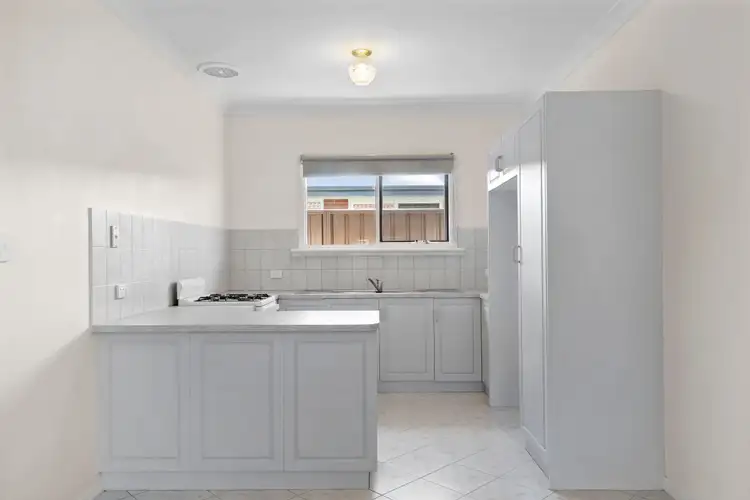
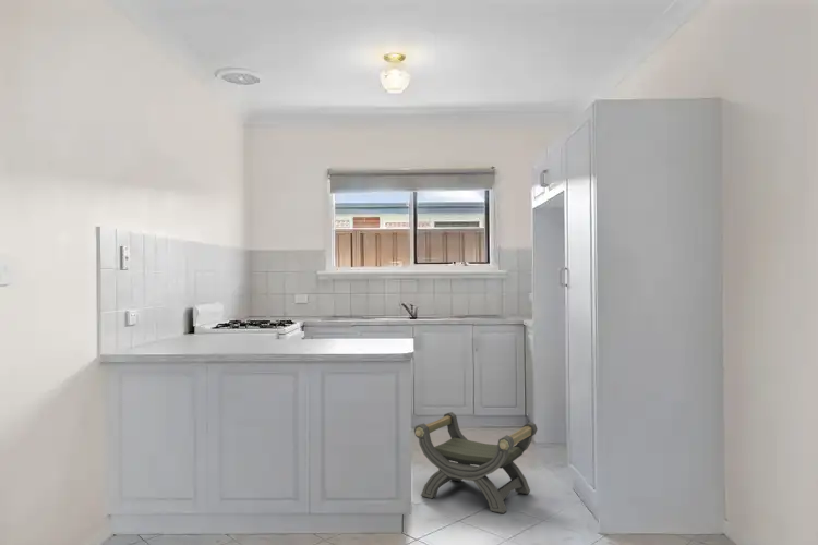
+ stool (476, 459)
